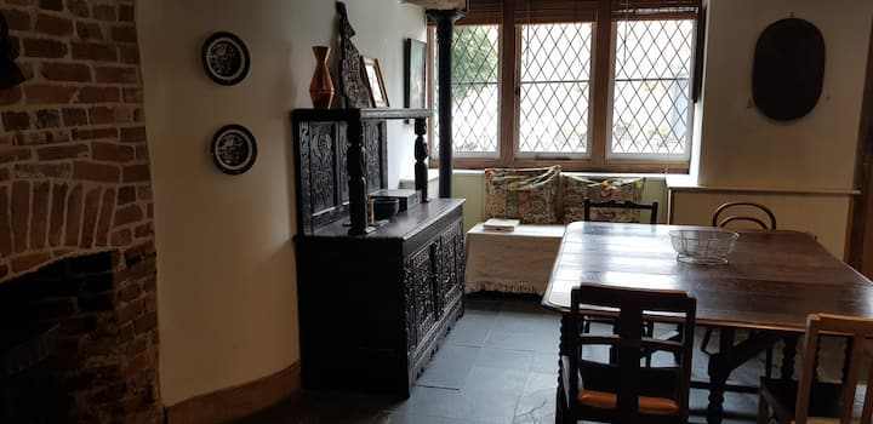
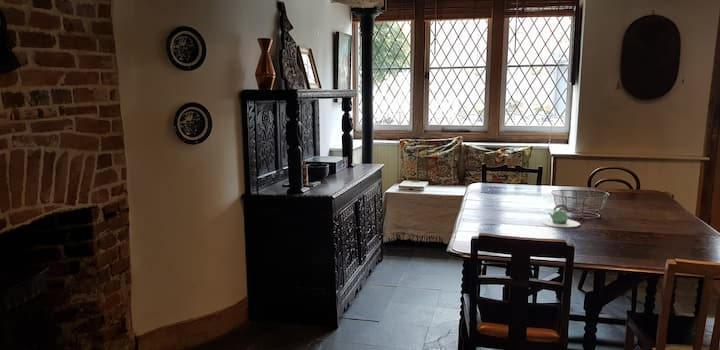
+ teapot (559, 213)
